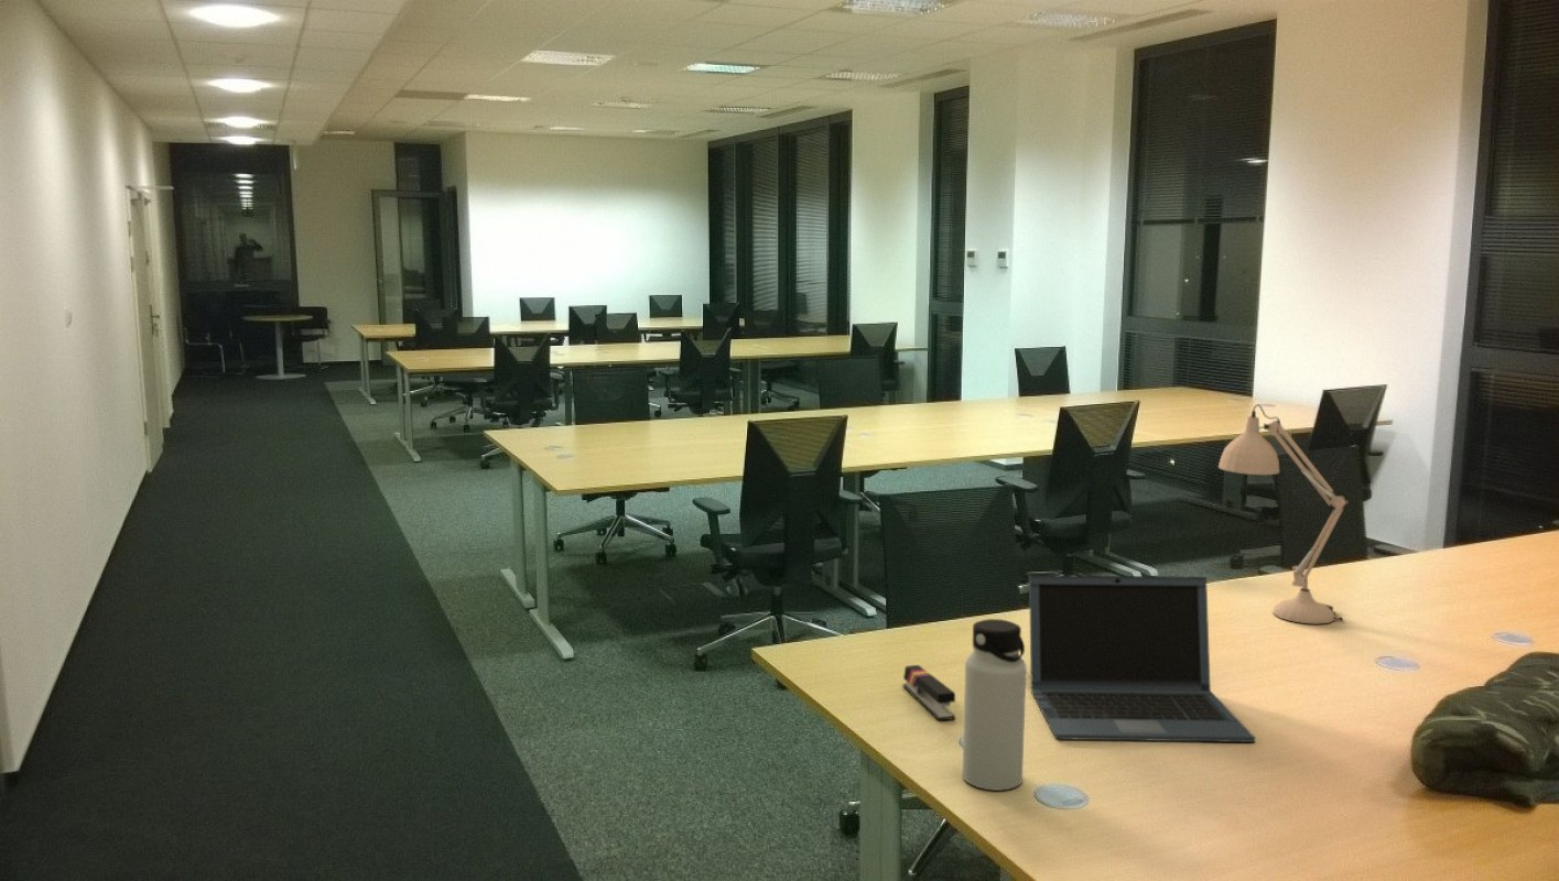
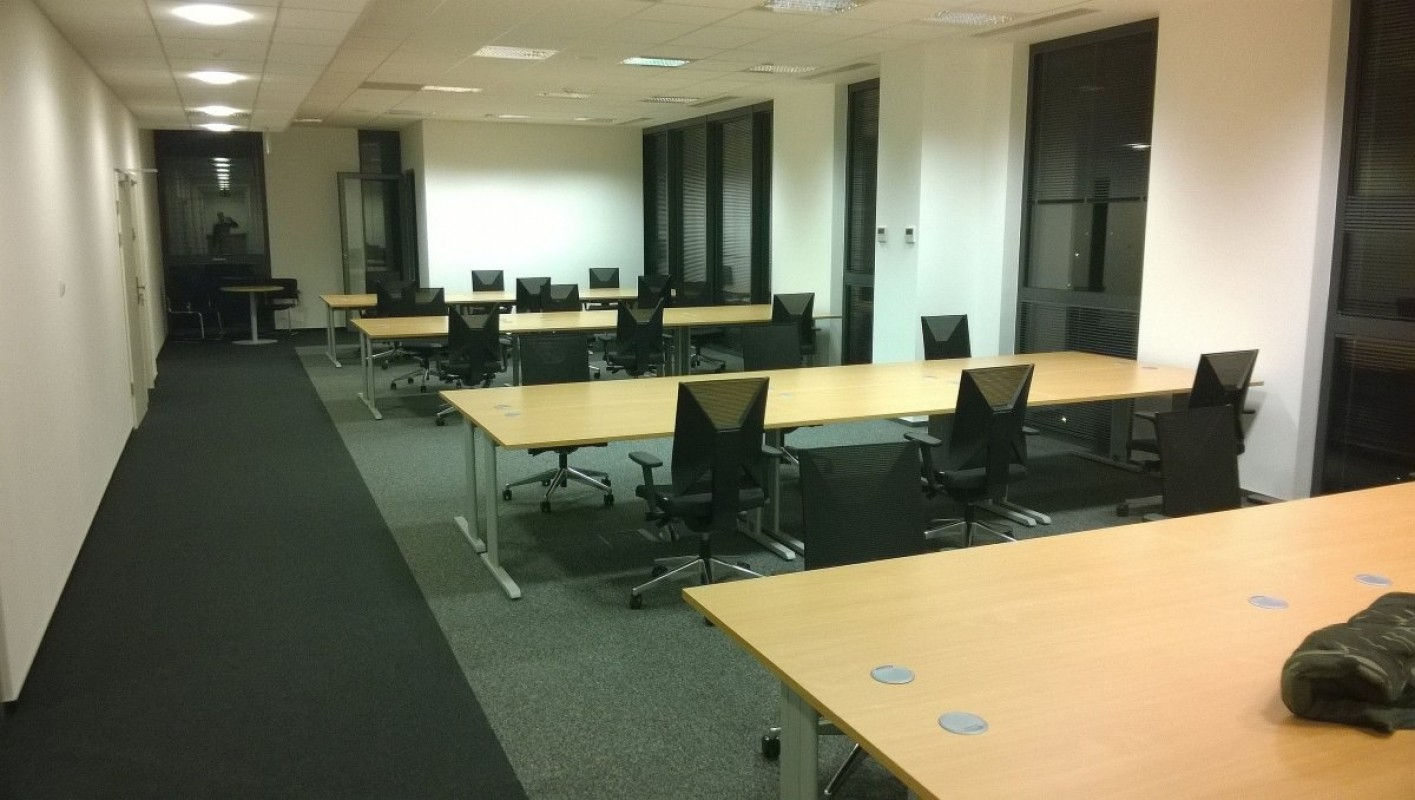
- stapler (928, 689)
- laptop (1135, 652)
- desk lamp (1275, 474)
- water bottle (994, 701)
